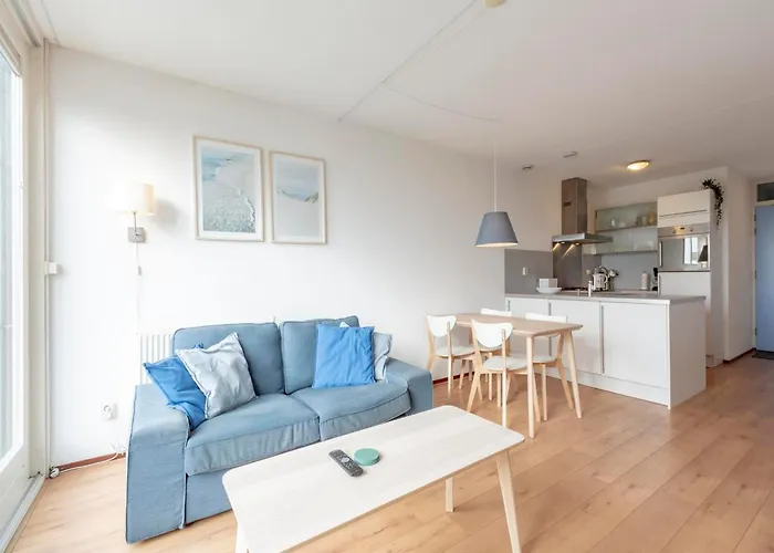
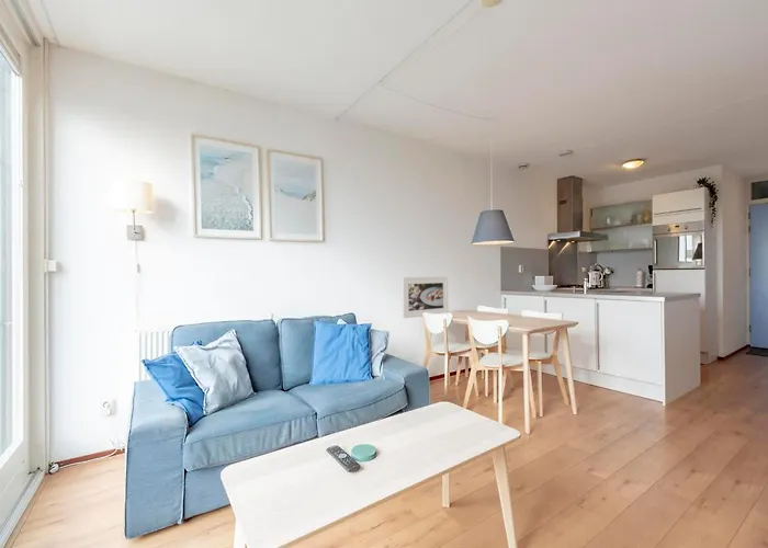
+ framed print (426, 296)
